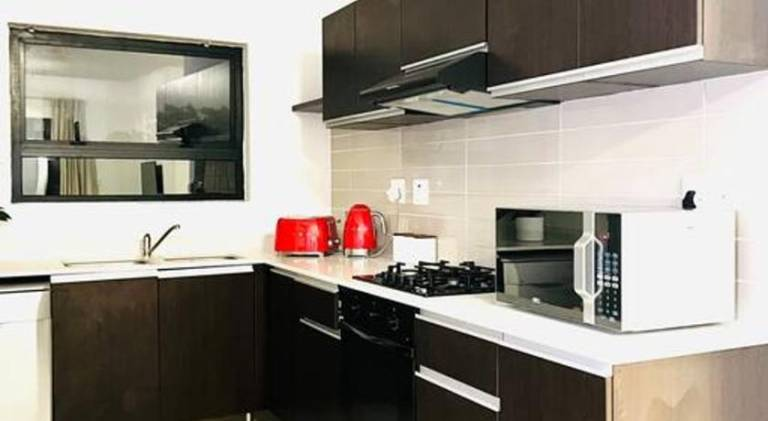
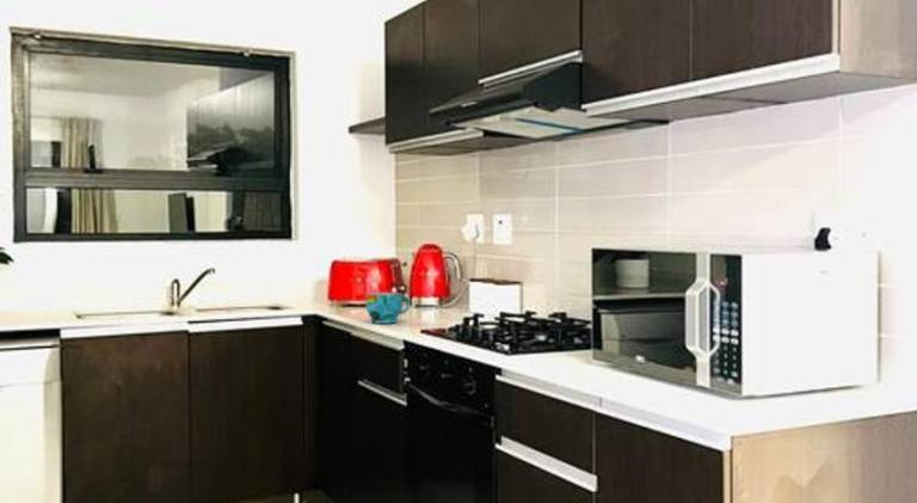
+ cup (386, 307)
